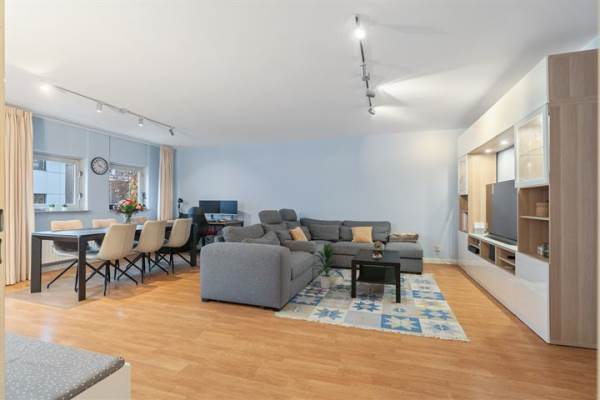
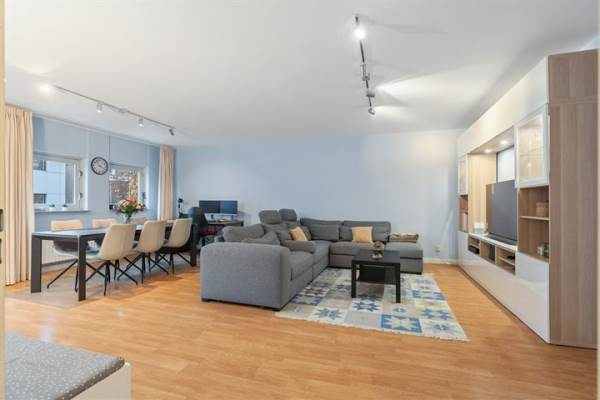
- indoor plant (326, 265)
